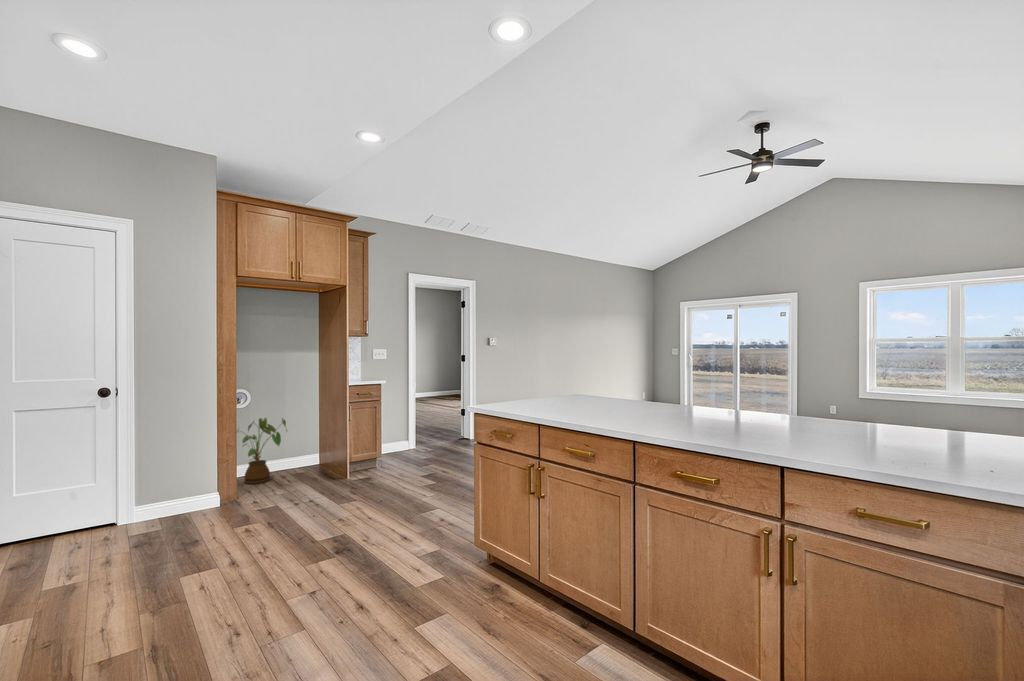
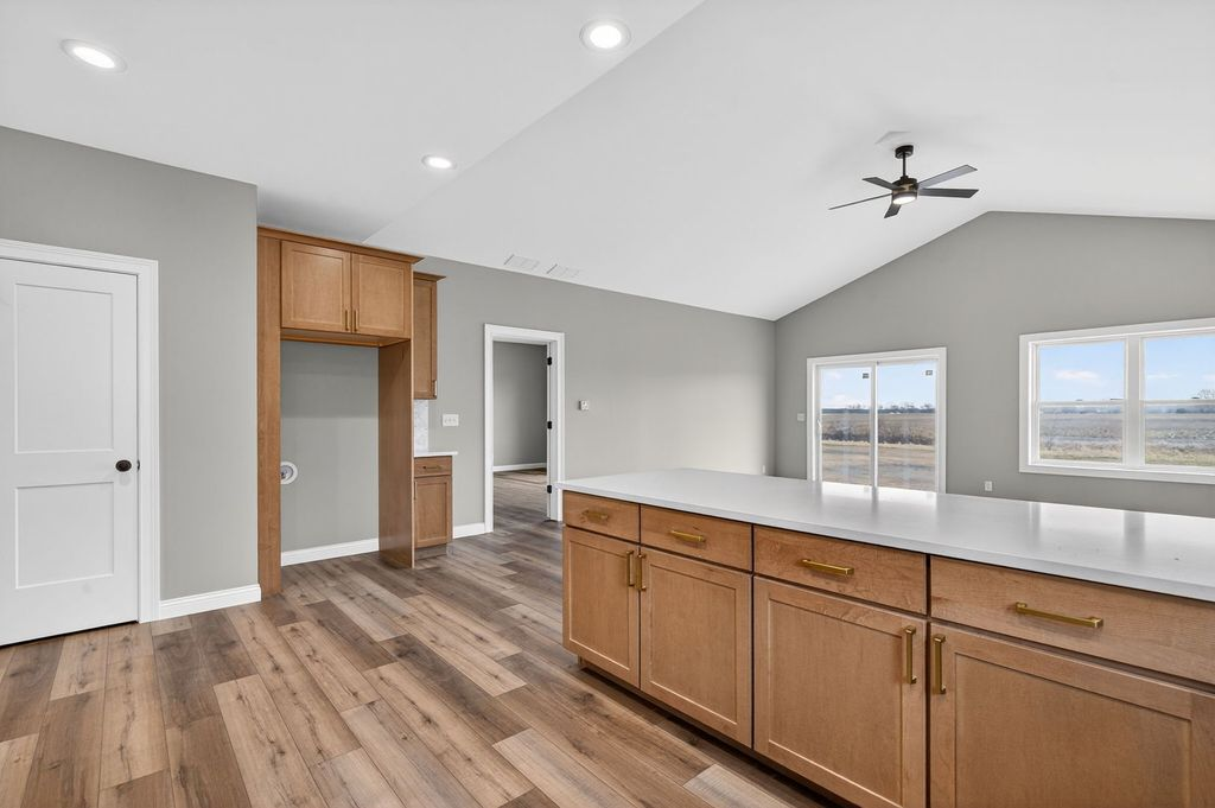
- house plant (261, 449)
